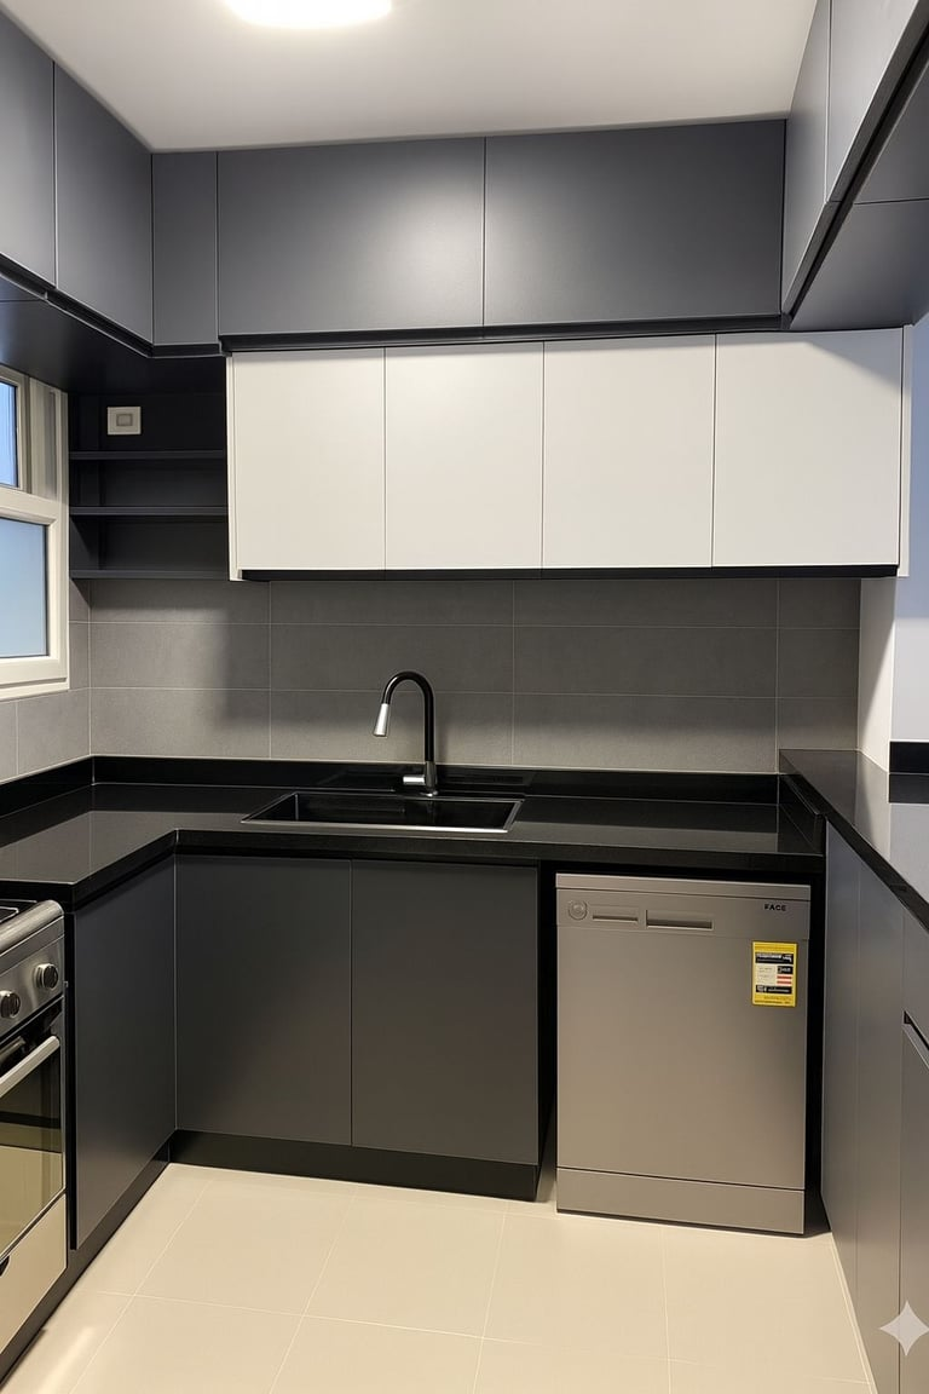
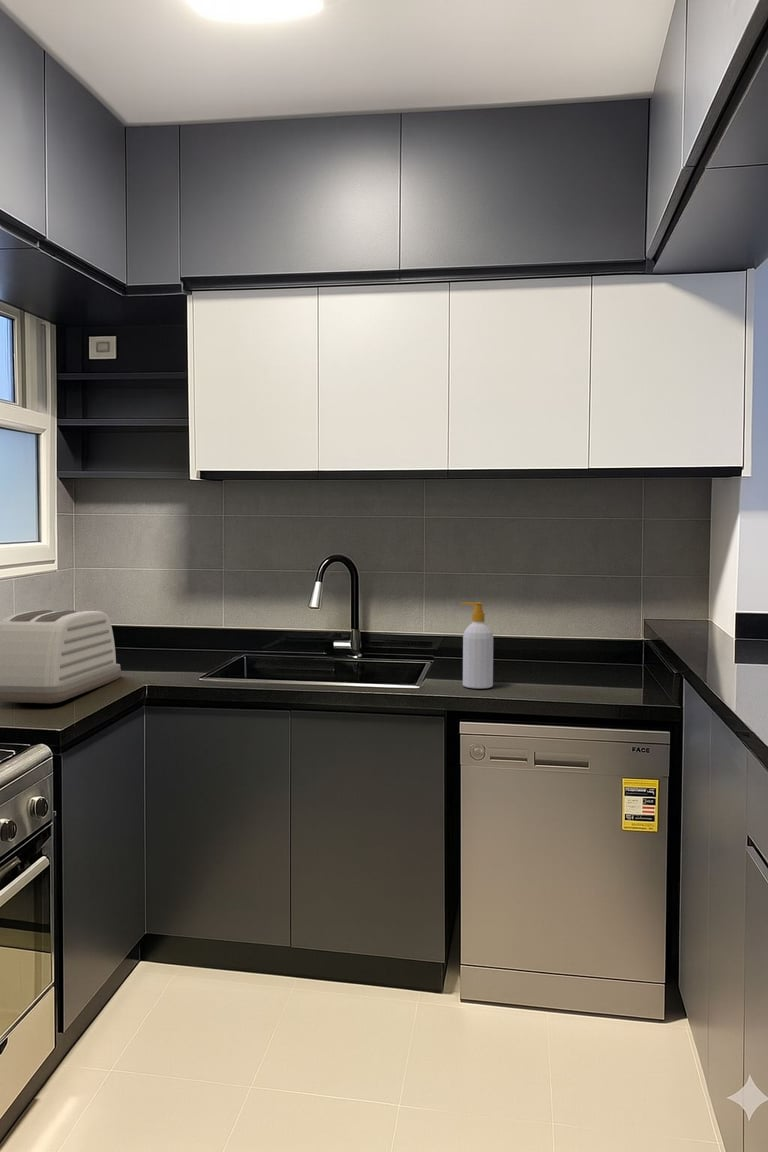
+ toaster (58, 650)
+ soap bottle (476, 644)
